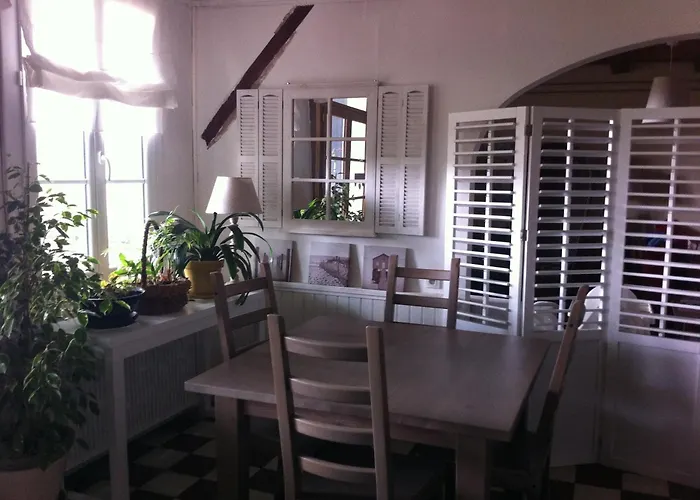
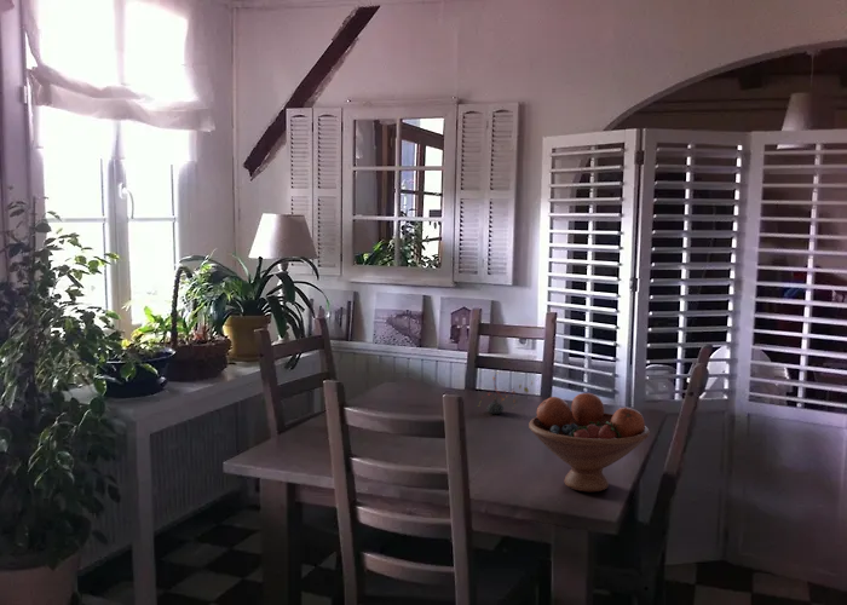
+ fruit bowl (587, 443)
+ teapot (512, 388)
